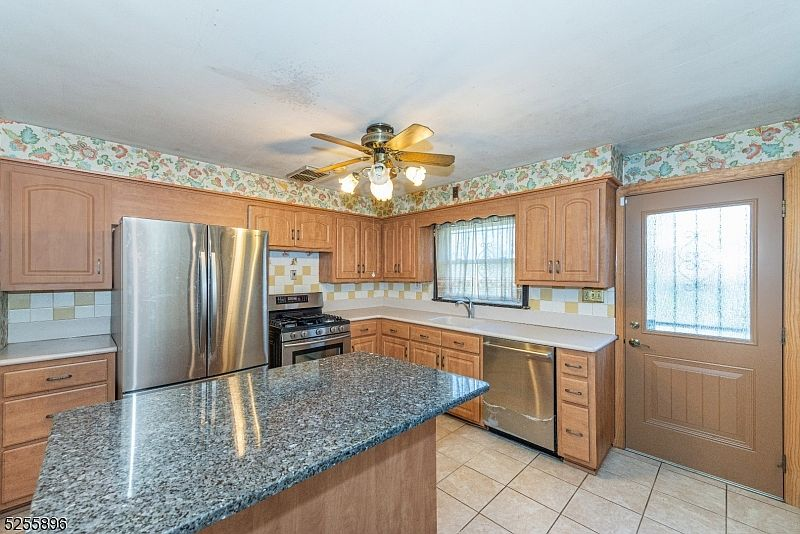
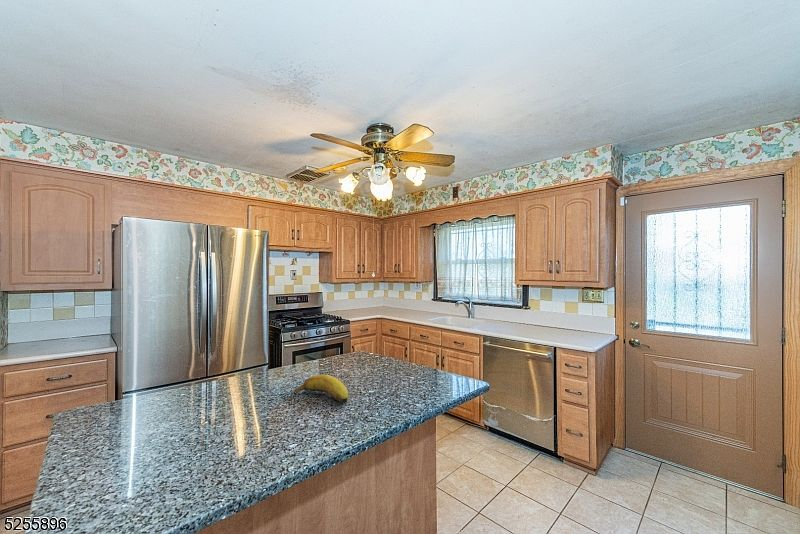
+ fruit (320, 388)
